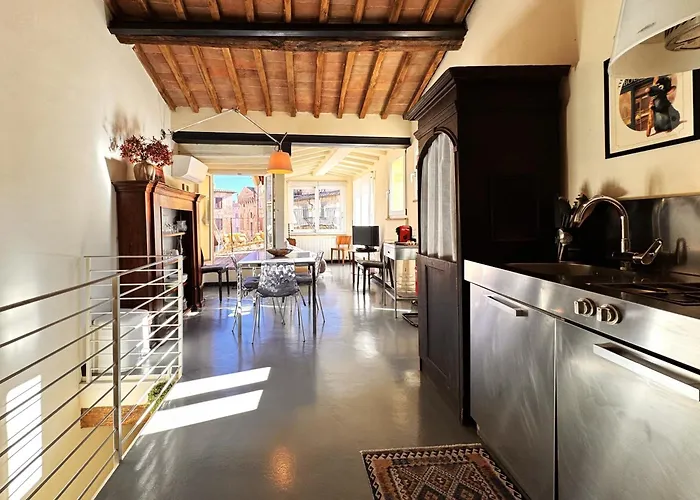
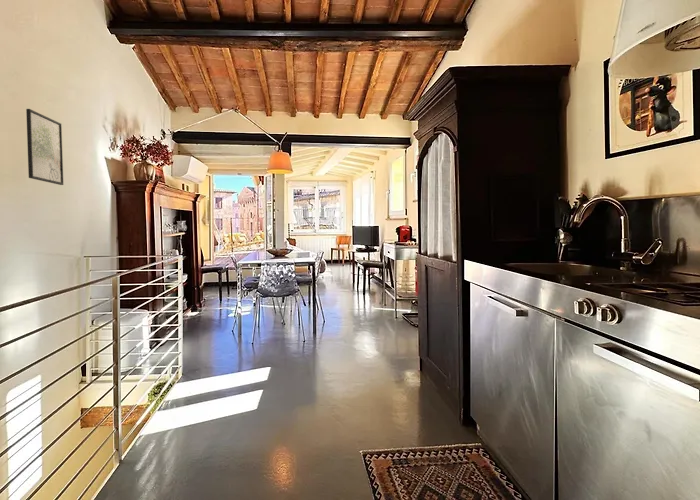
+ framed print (46, 149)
